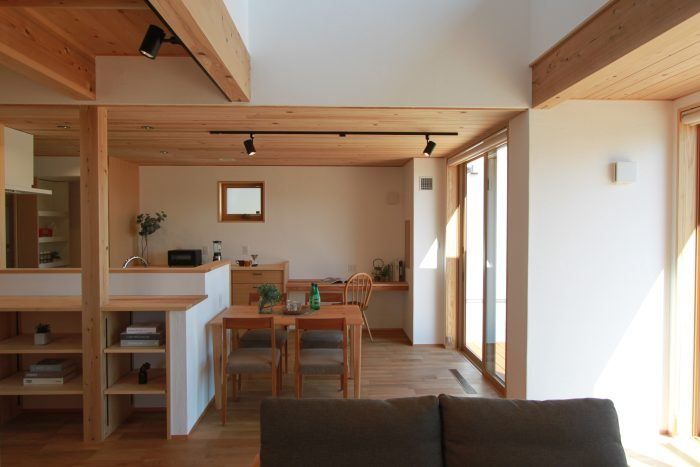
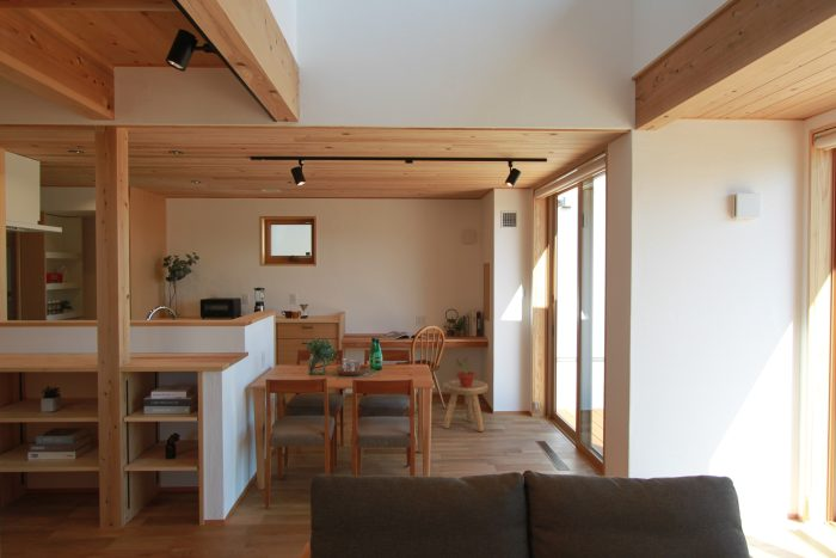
+ stool (466, 405)
+ potted plant (466, 370)
